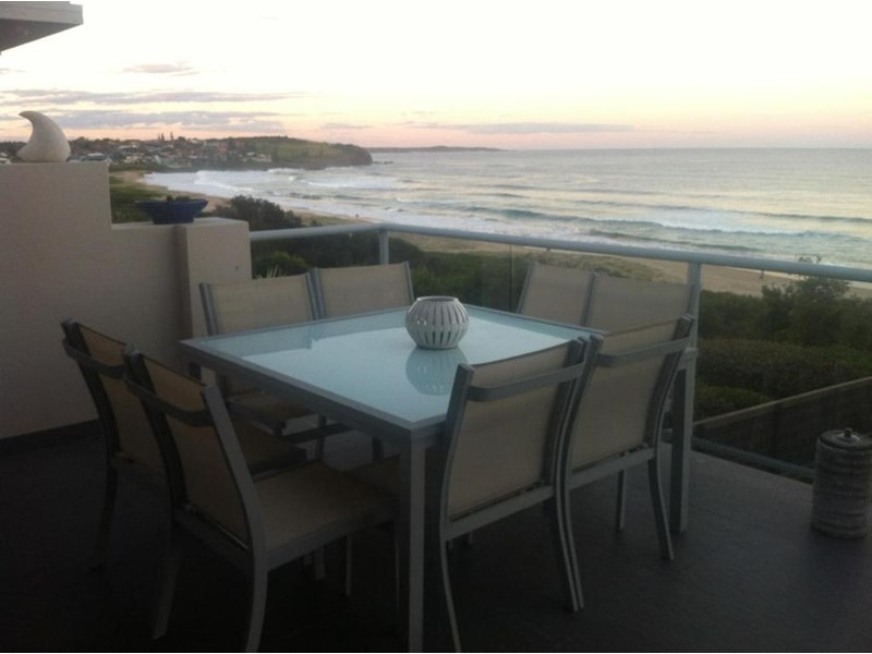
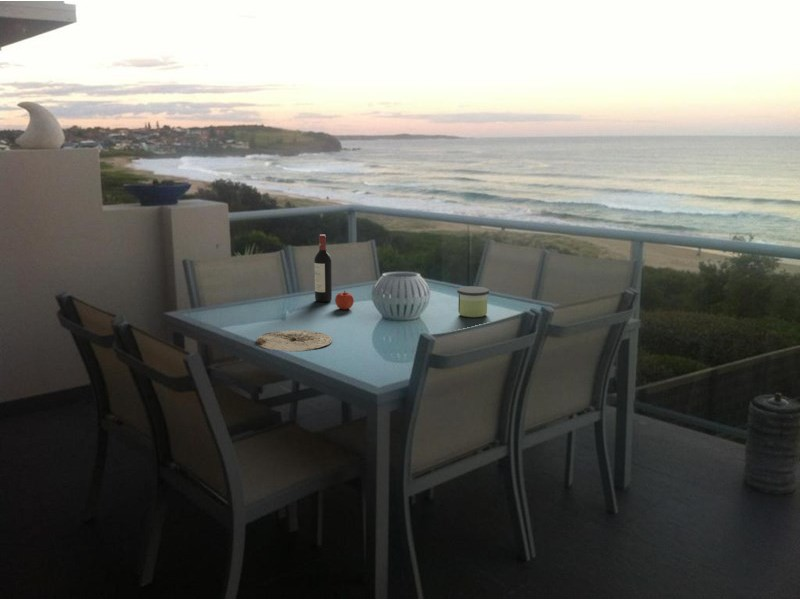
+ wine bottle (322, 268)
+ candle (472, 302)
+ plate (294, 338)
+ apple (344, 299)
